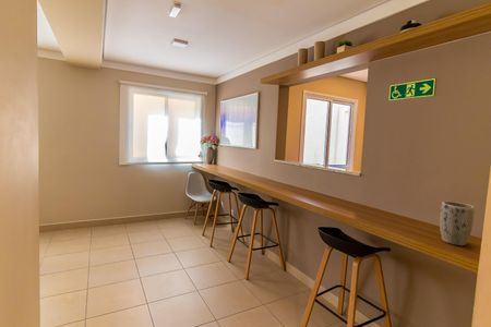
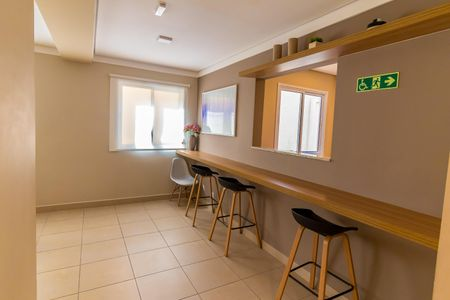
- plant pot (455, 222)
